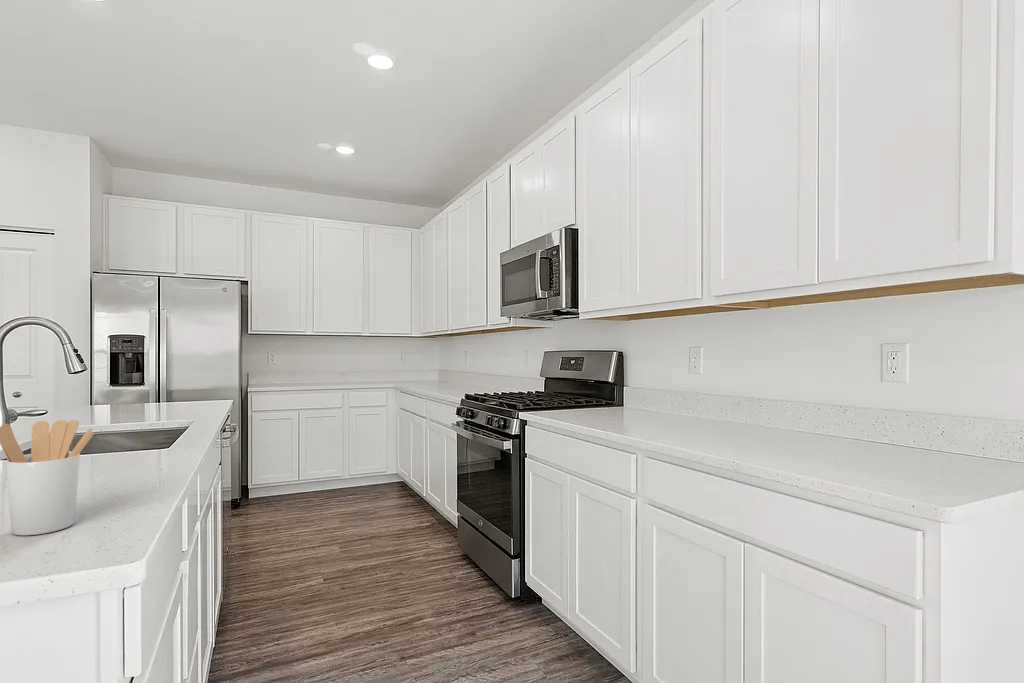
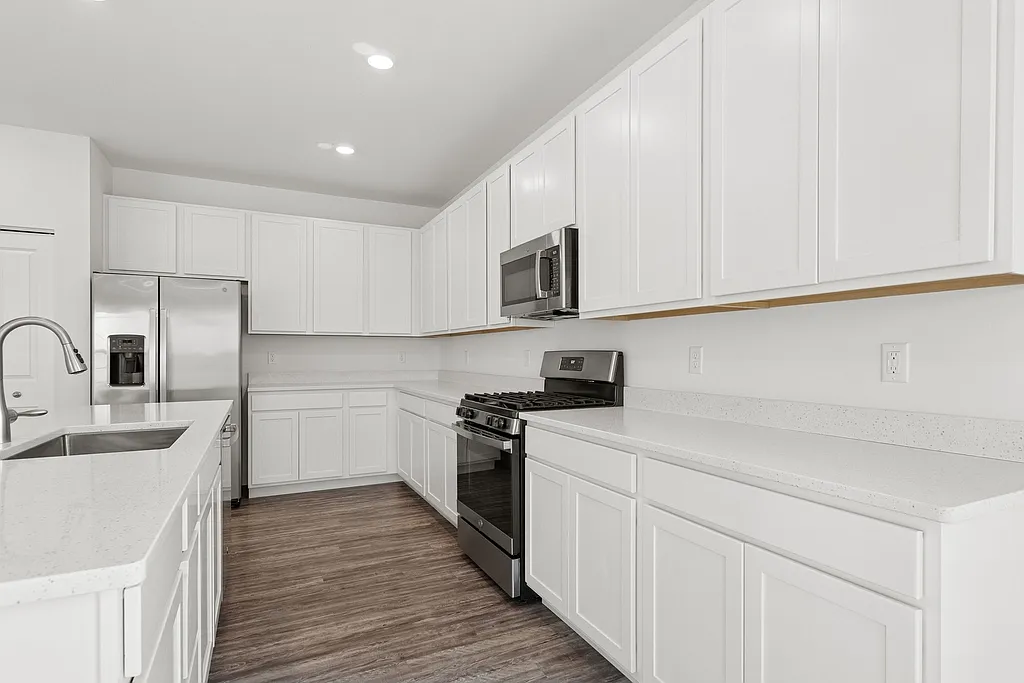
- utensil holder (47, 471)
